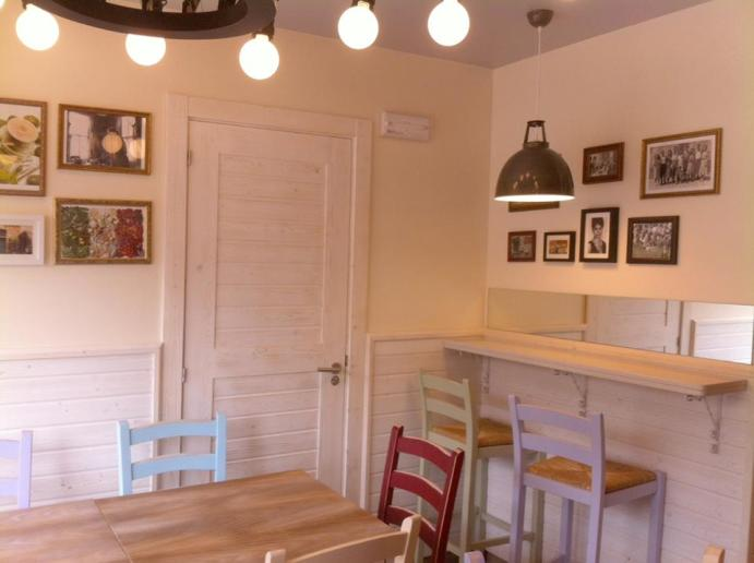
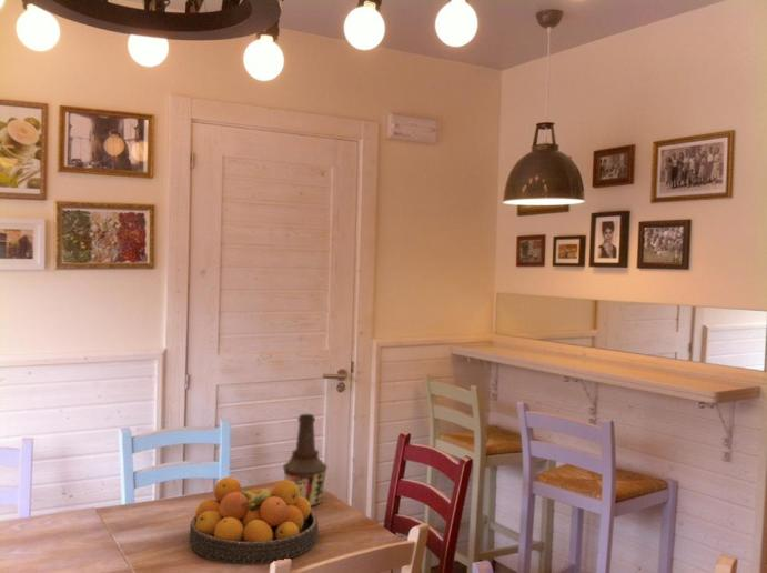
+ fruit bowl (255, 511)
+ bottle (303, 458)
